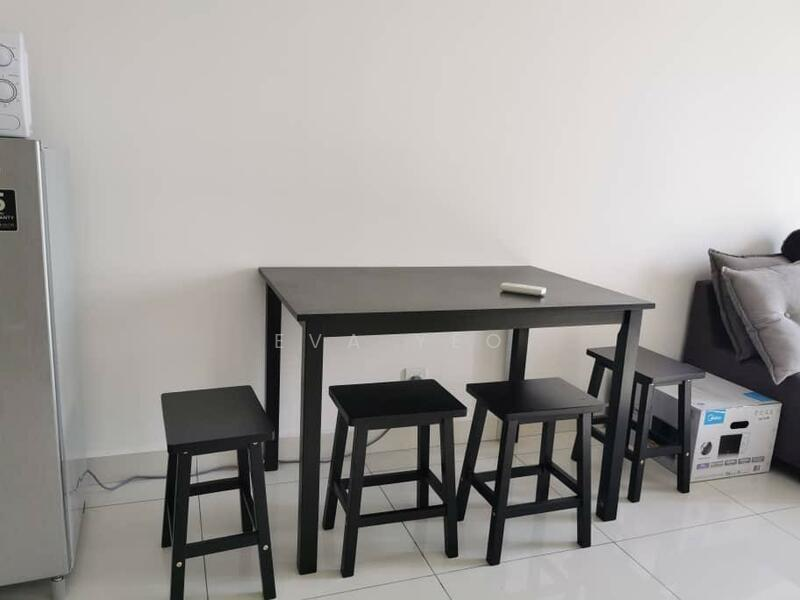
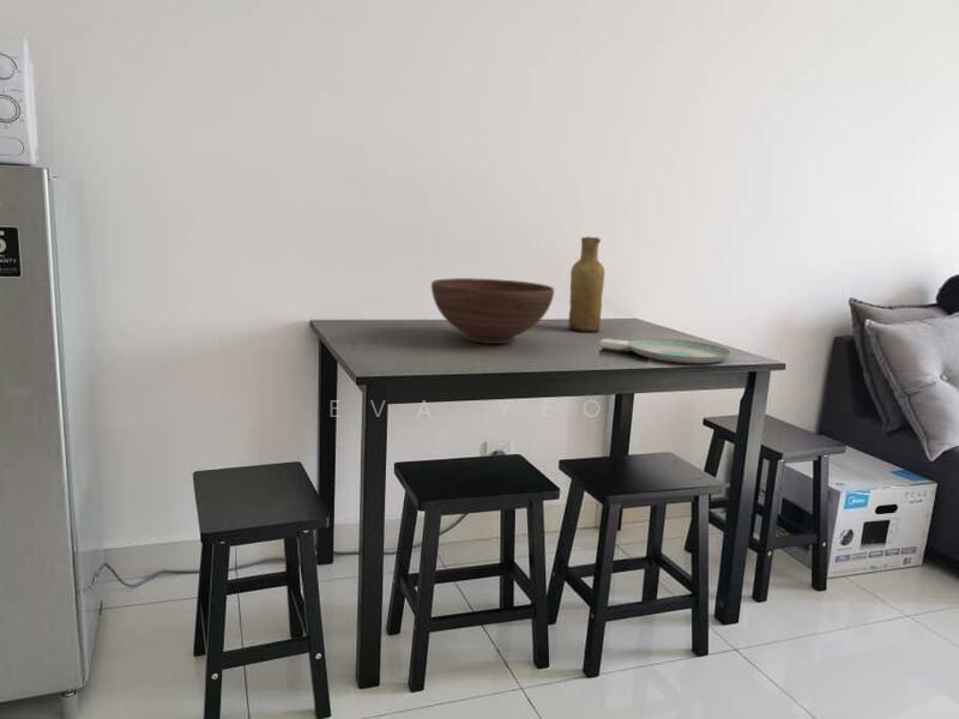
+ vase (586, 283)
+ plate (677, 351)
+ fruit bowl (490, 313)
